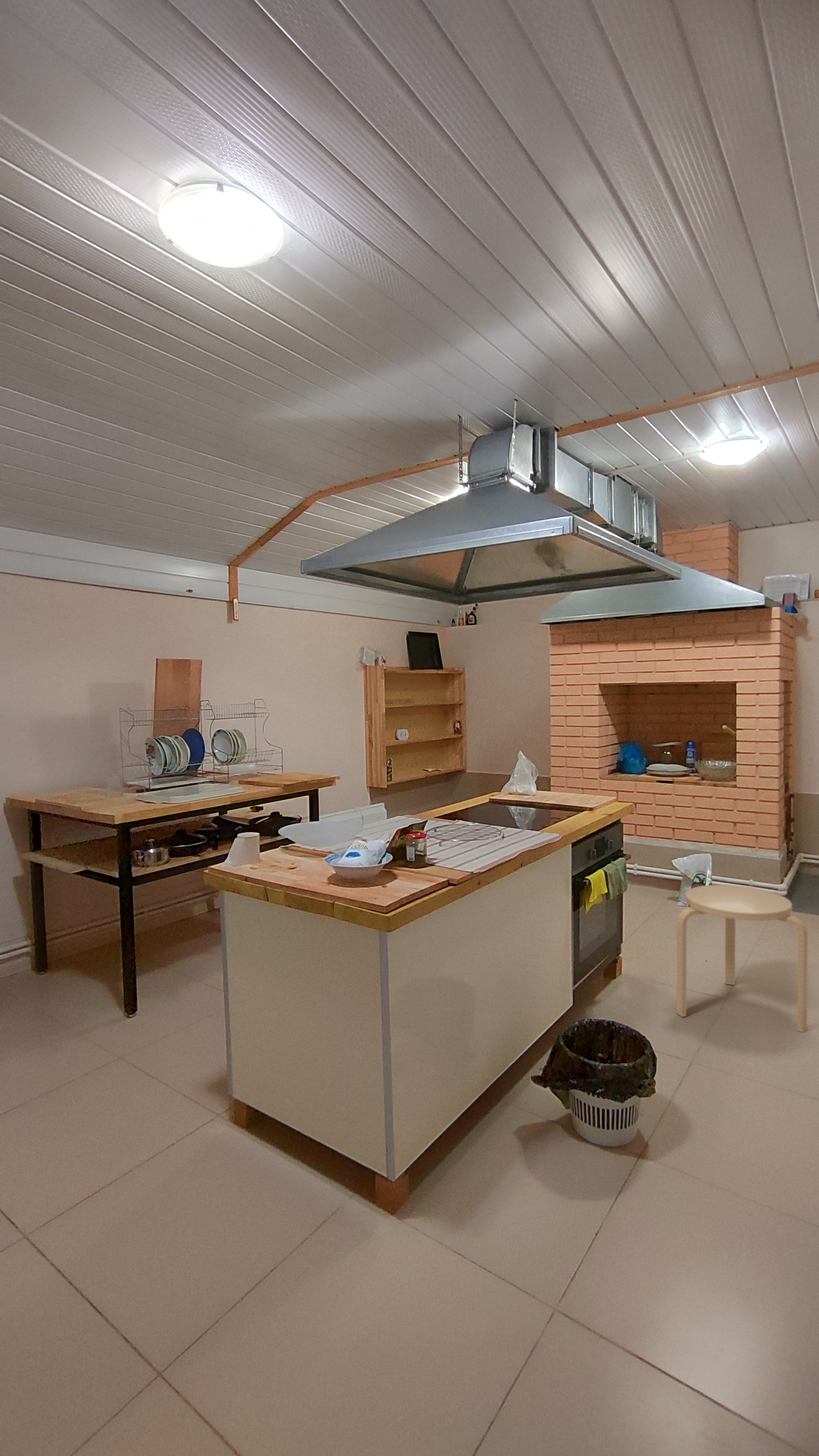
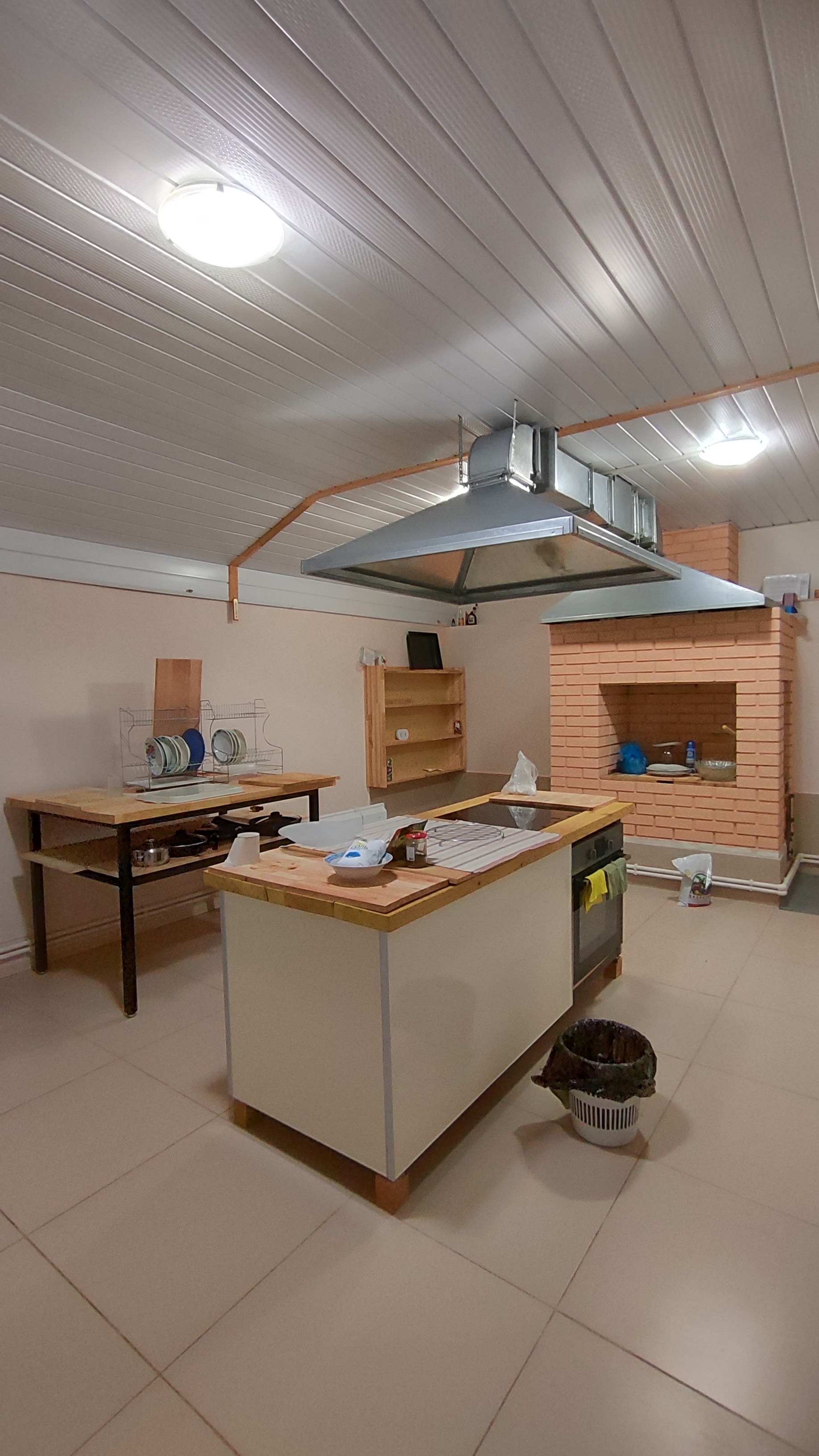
- stool (735, 956)
